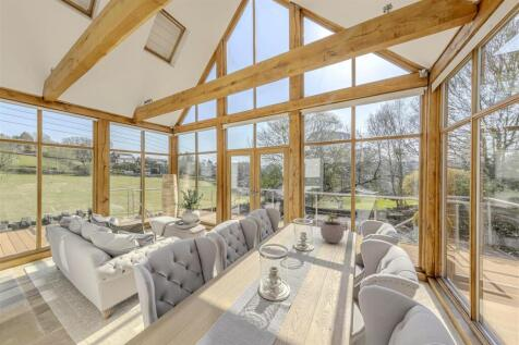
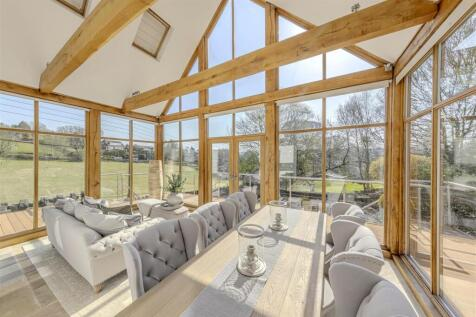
- plant pot (331, 227)
